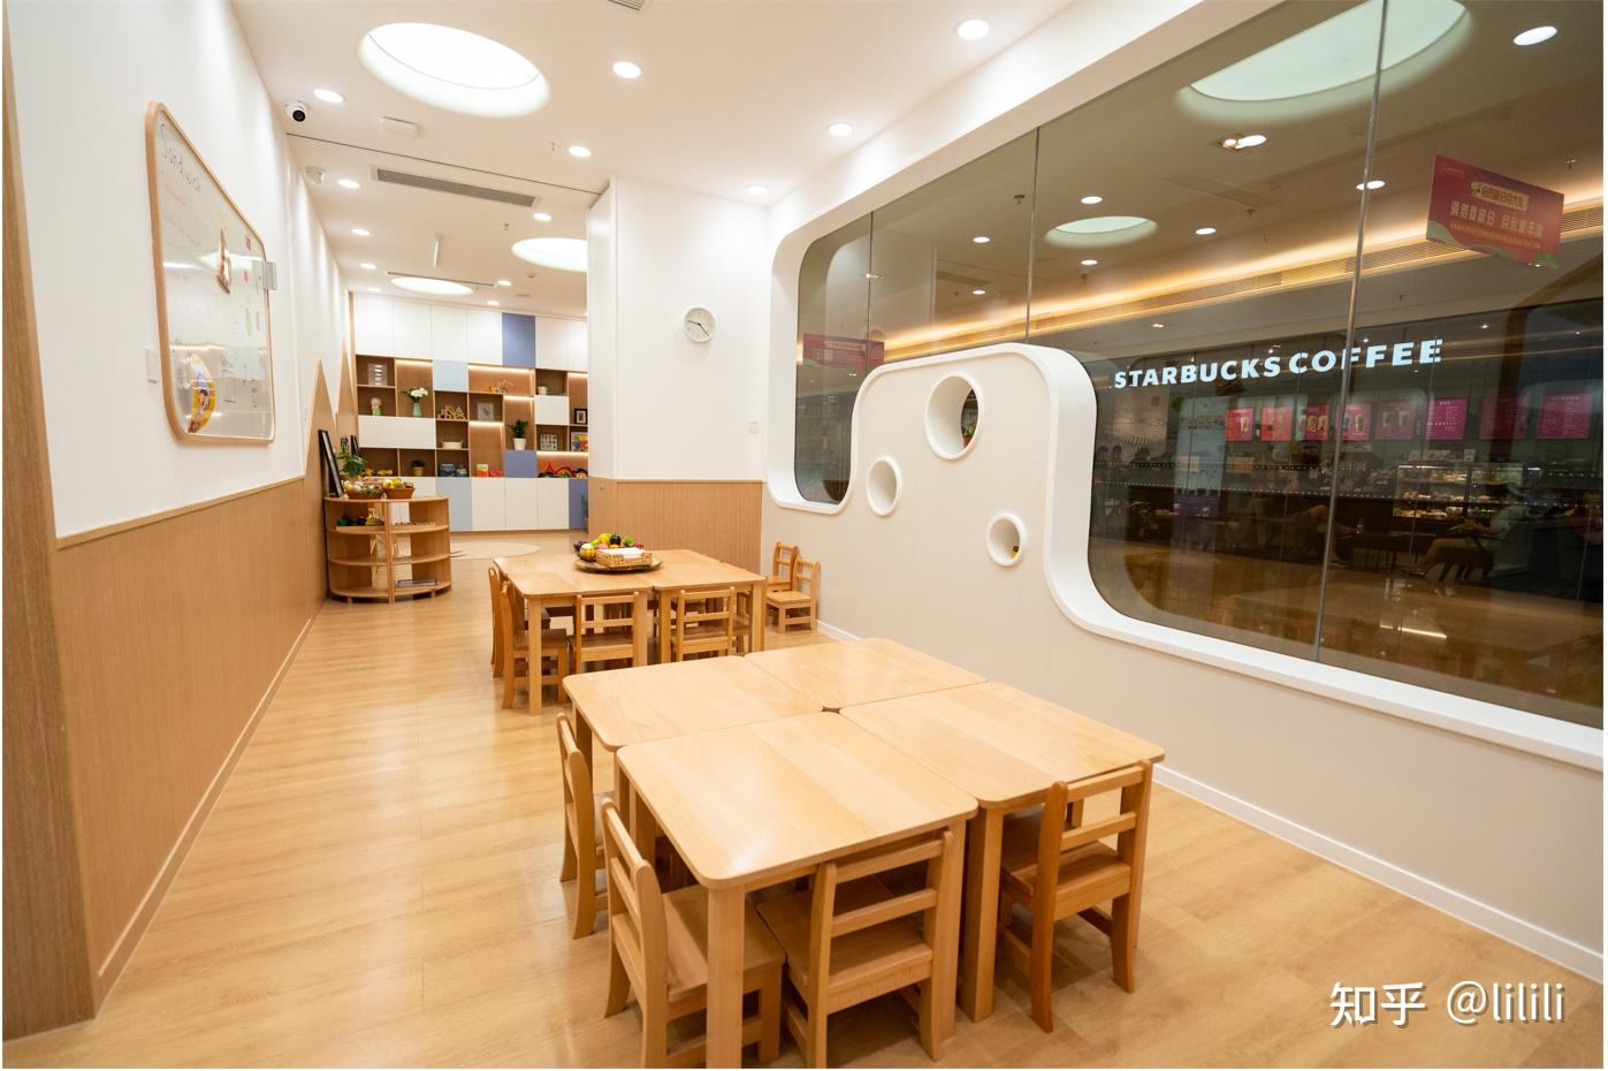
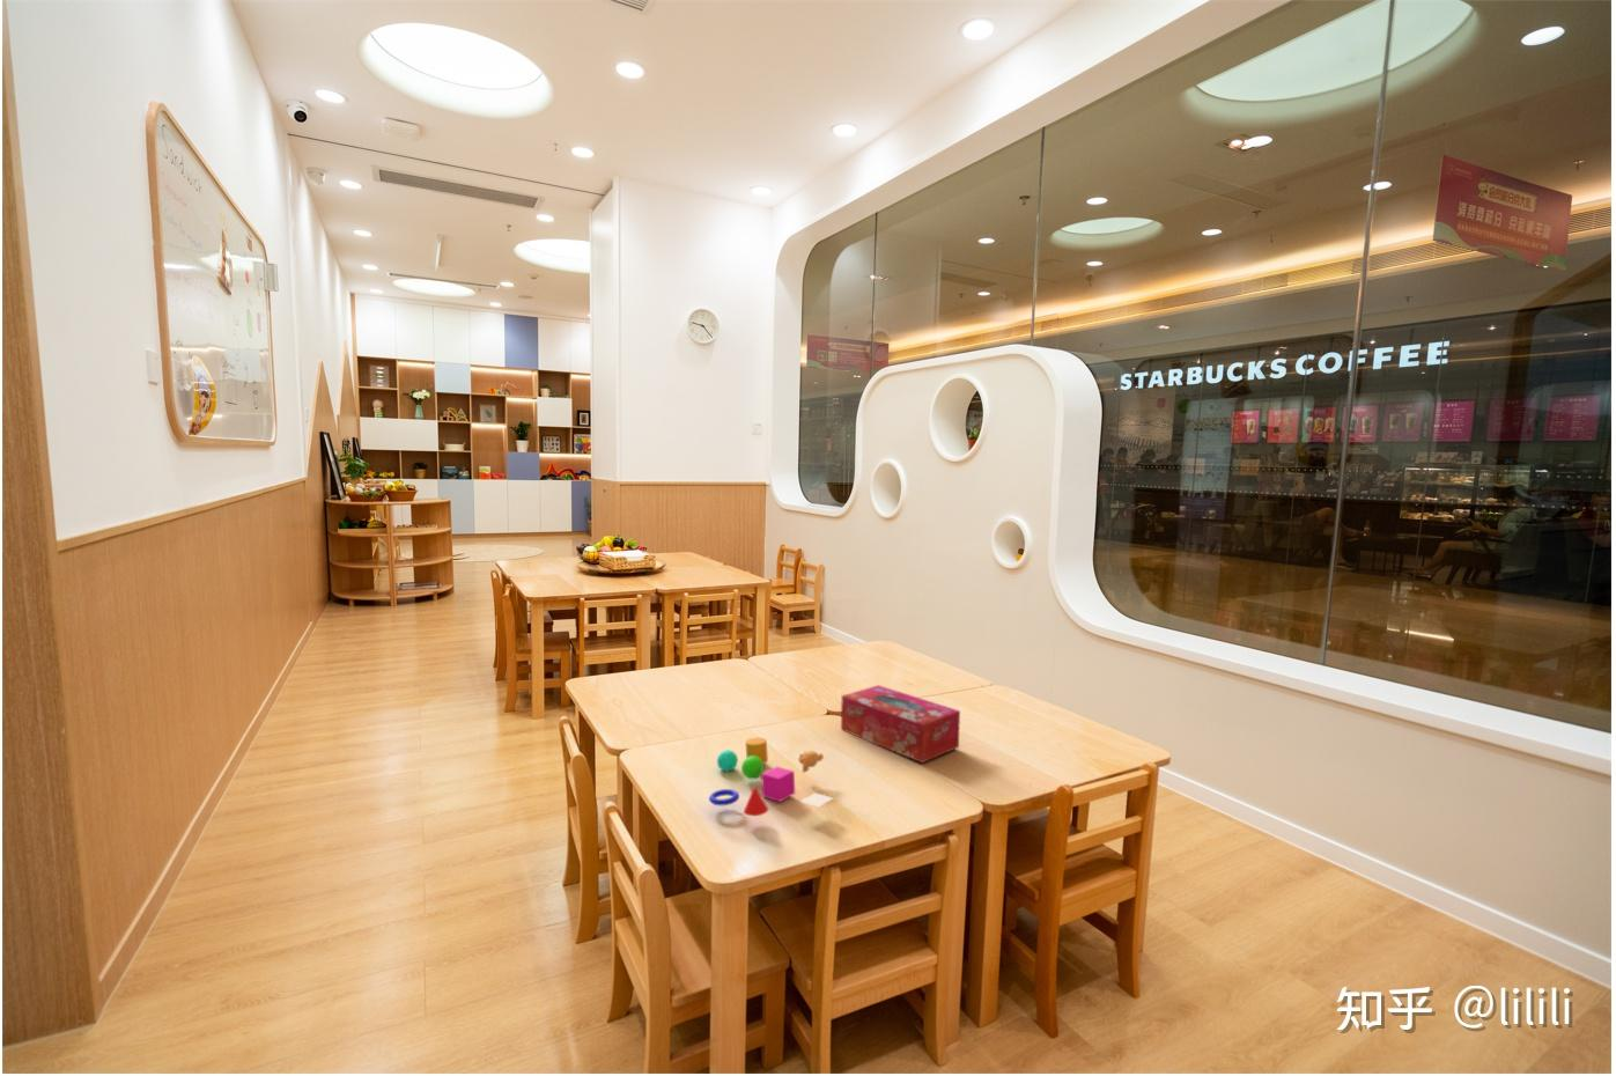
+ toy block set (765, 776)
+ tissue box (898, 721)
